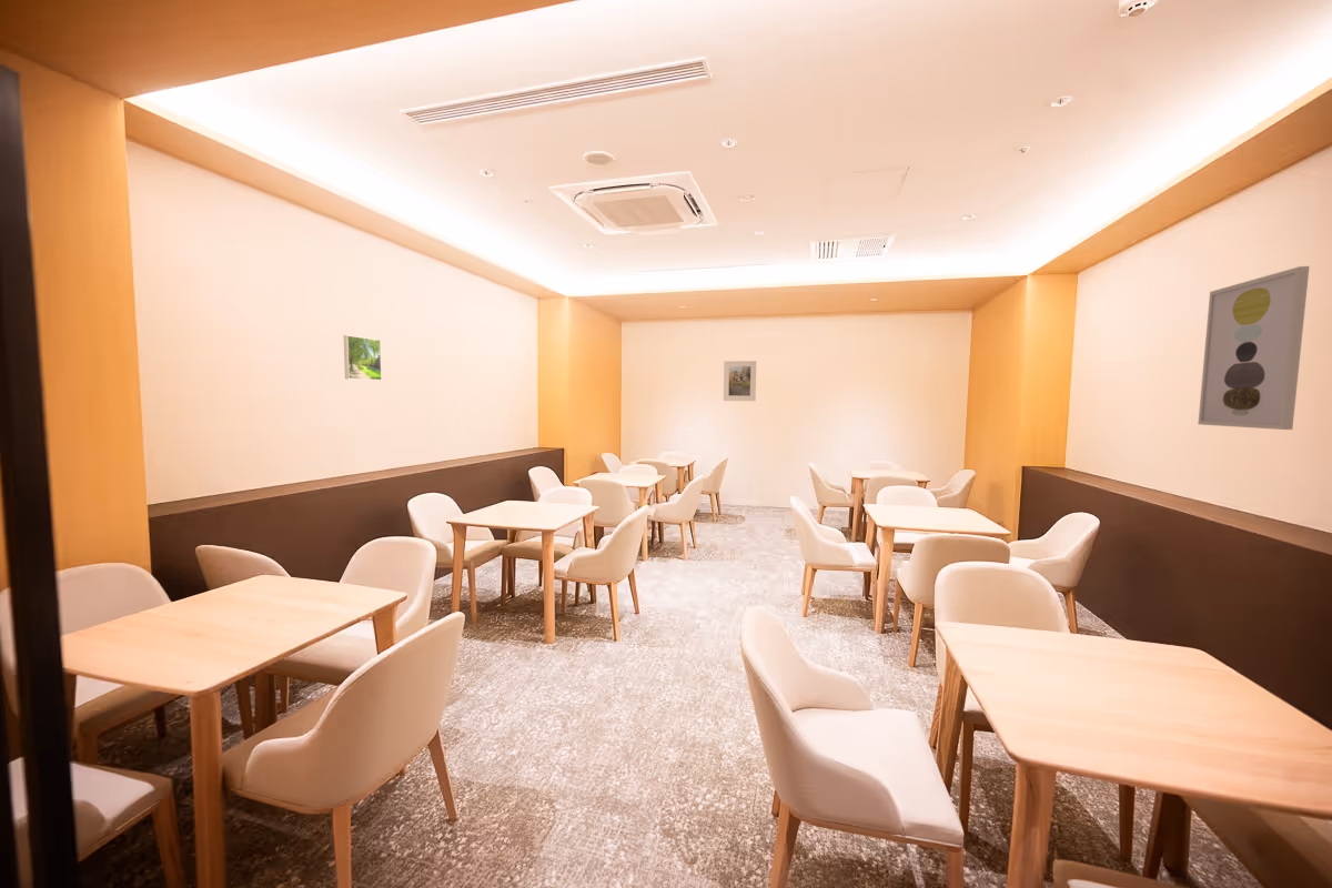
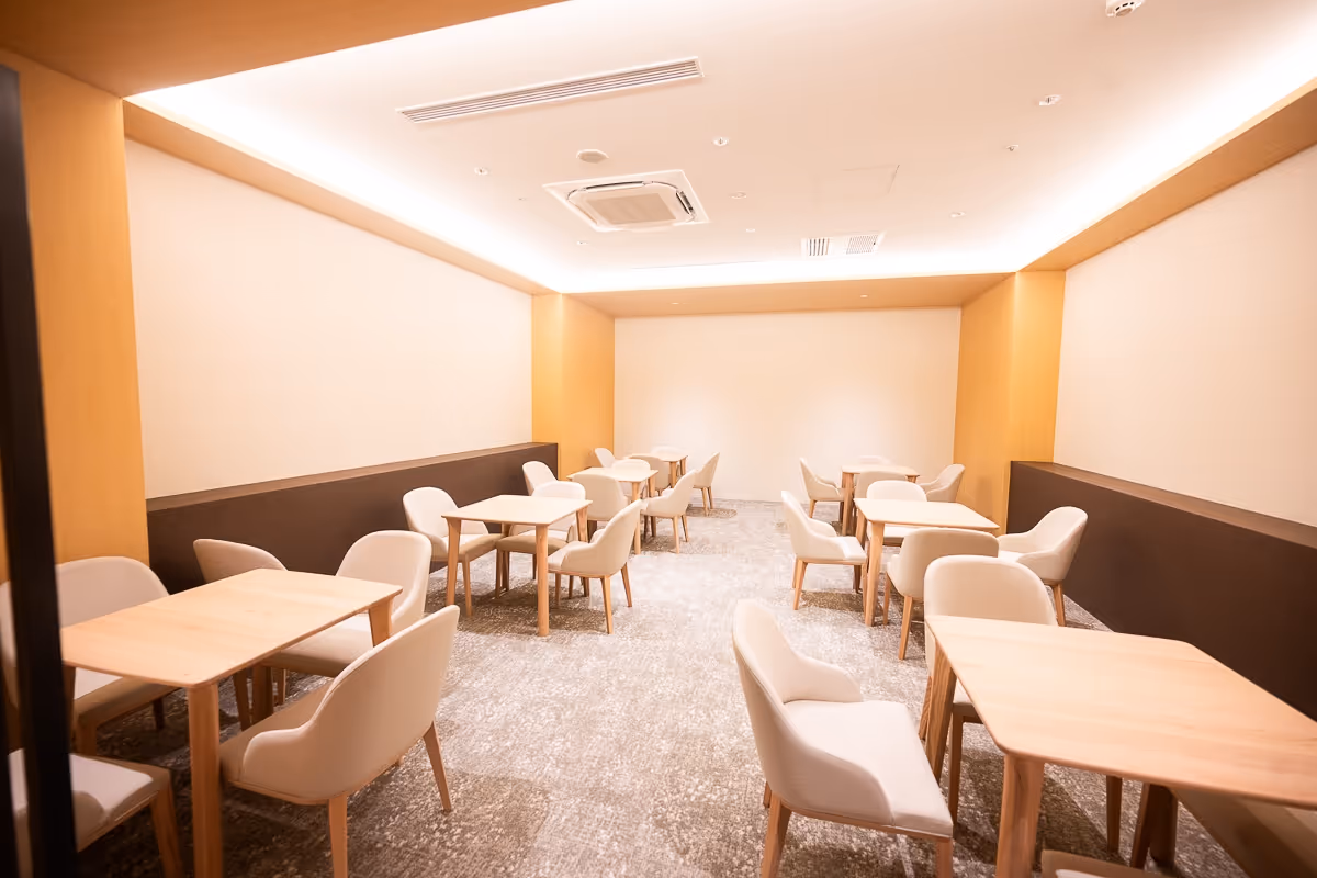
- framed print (739, 381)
- wall art (1244, 354)
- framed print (363, 359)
